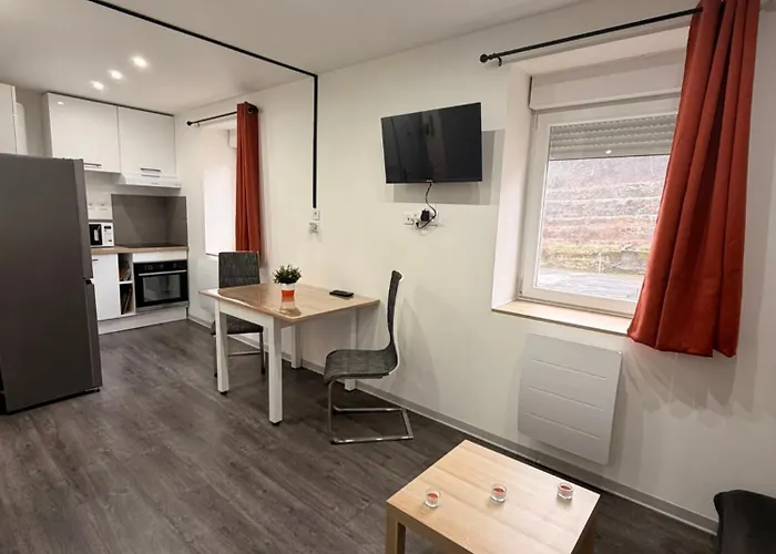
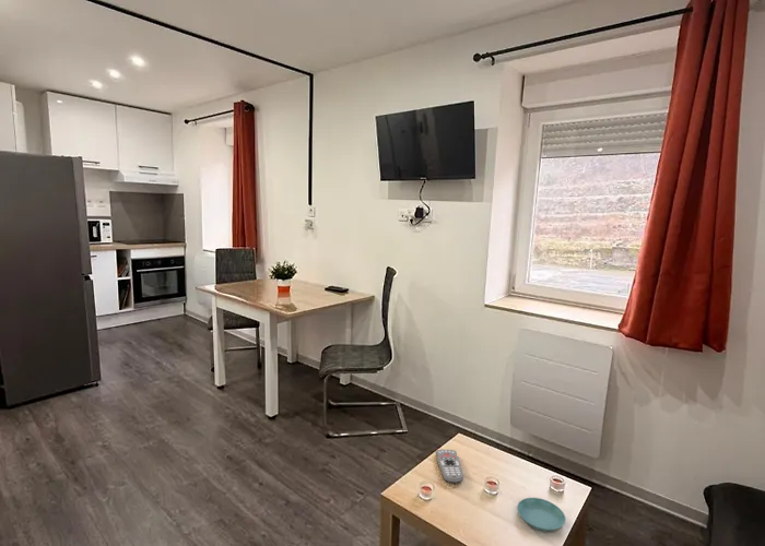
+ remote control (449, 465)
+ saucer (540, 515)
